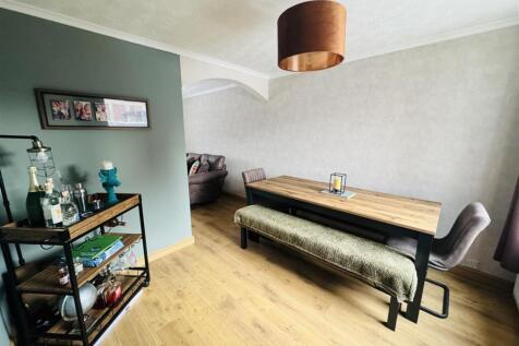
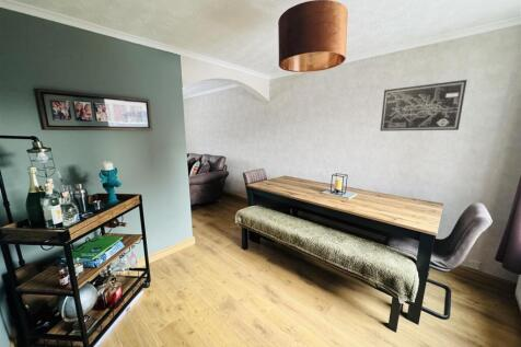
+ wall art (418, 108)
